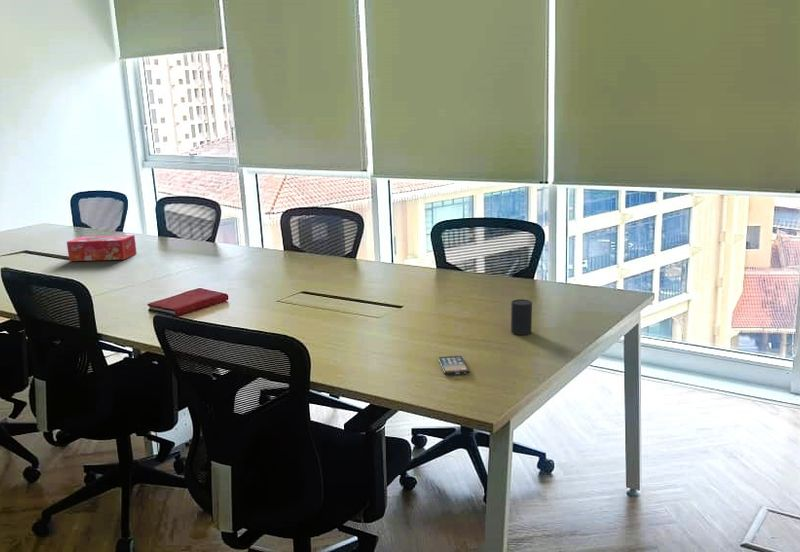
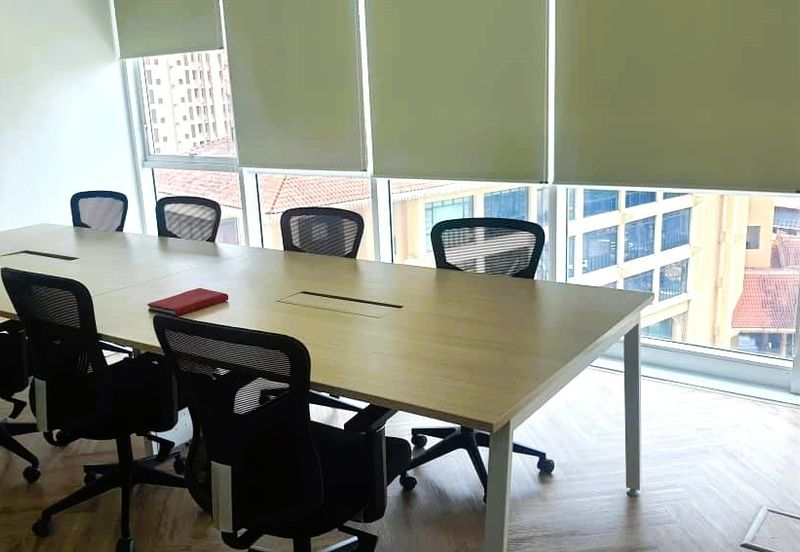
- tissue box (102, 247)
- cup (521, 316)
- smartphone (453, 365)
